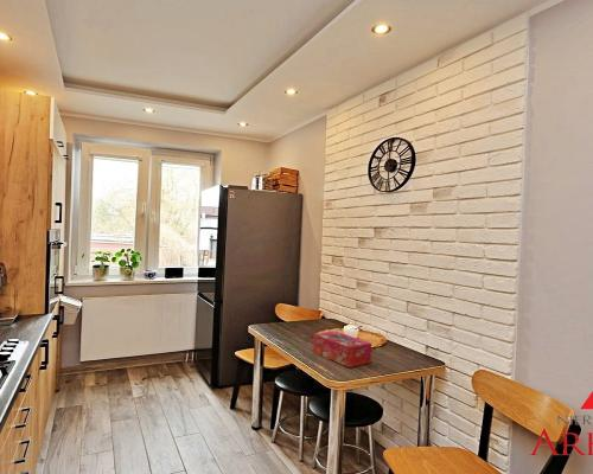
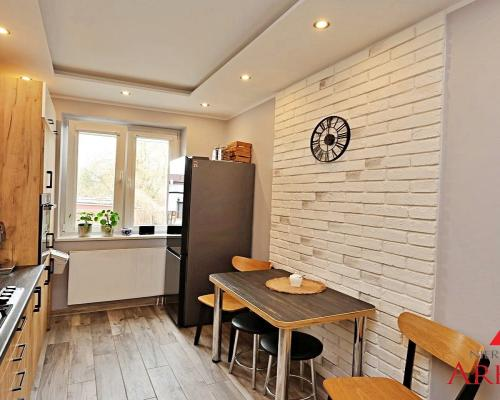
- tissue box (340, 347)
